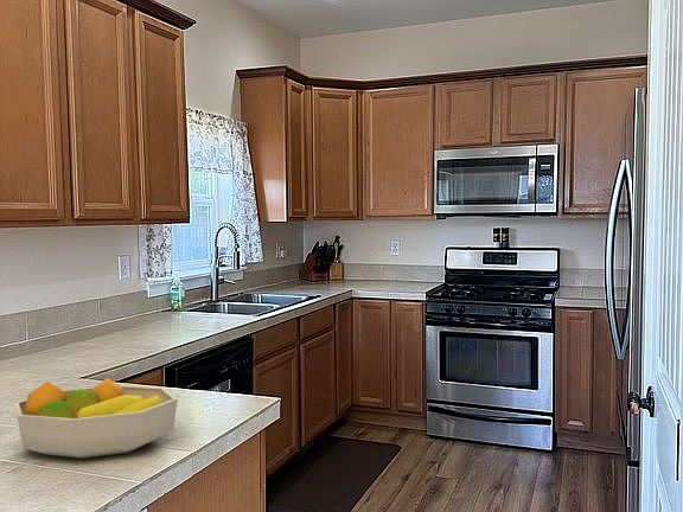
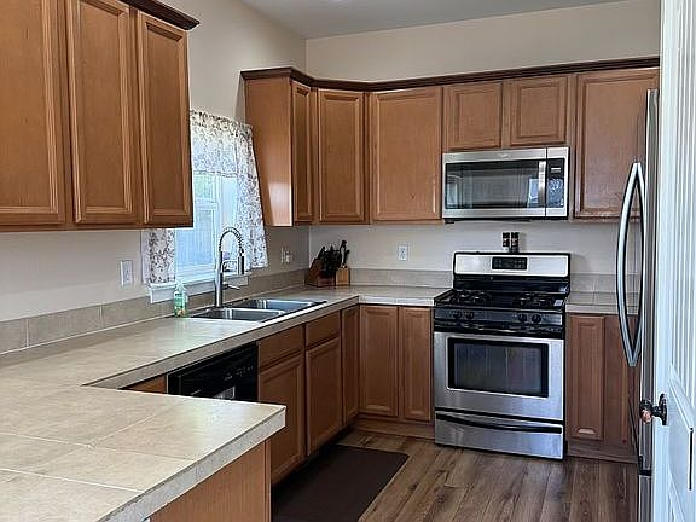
- fruit bowl (96, 411)
